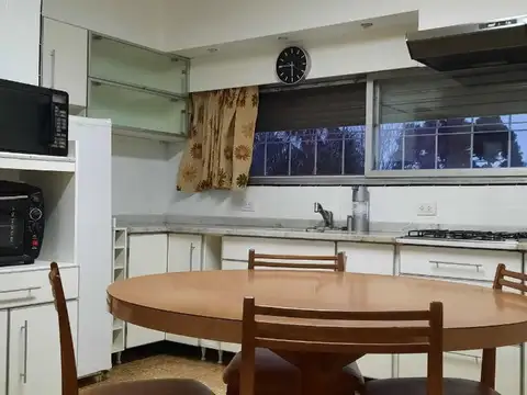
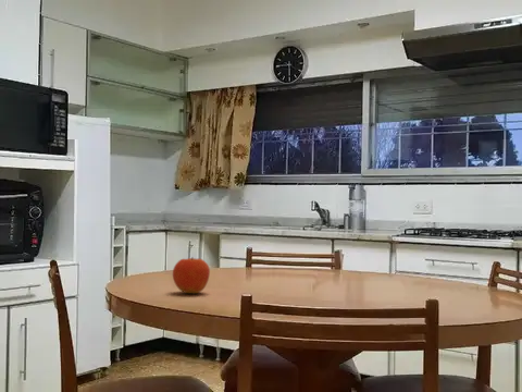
+ fruit (190, 274)
